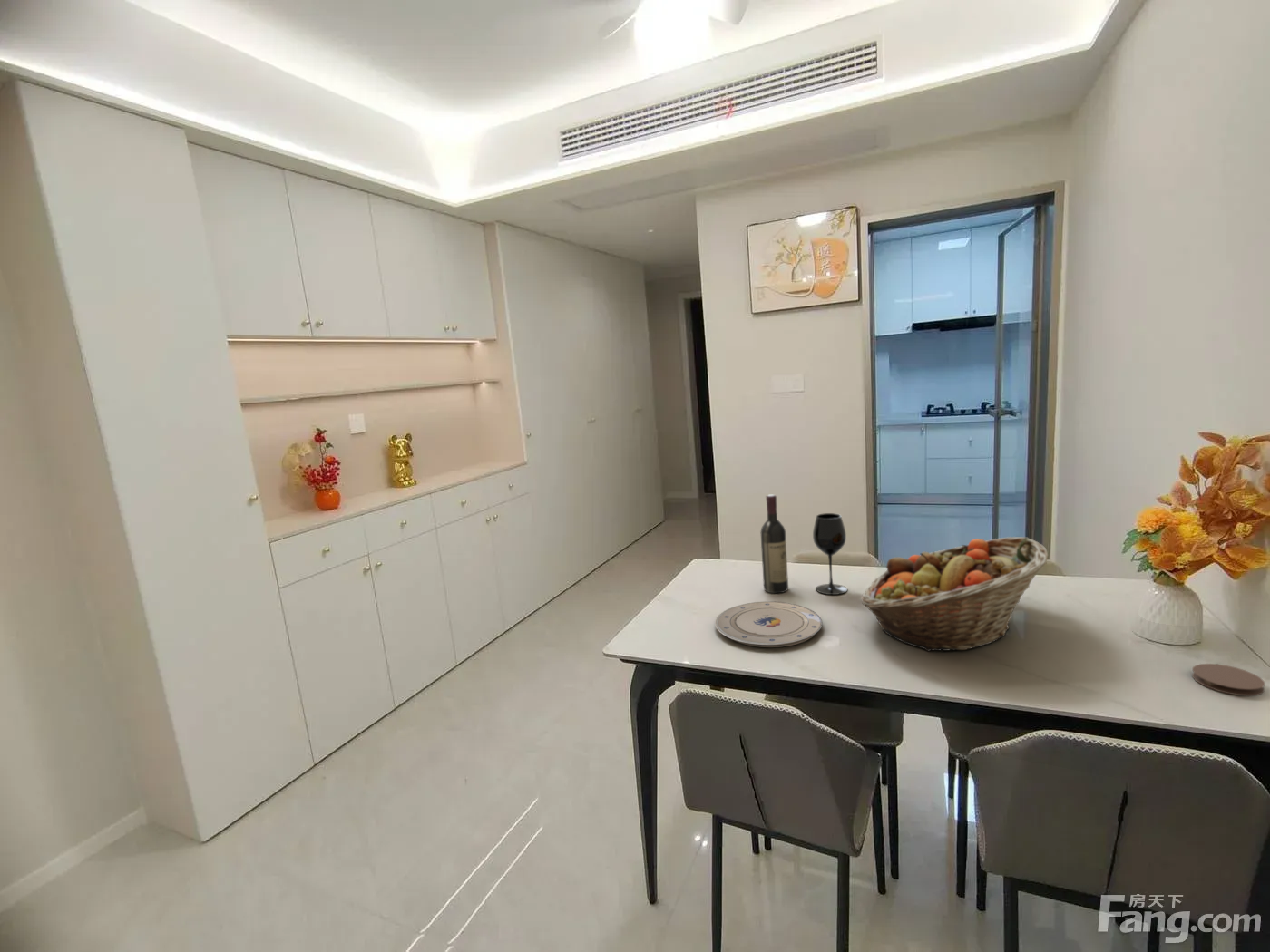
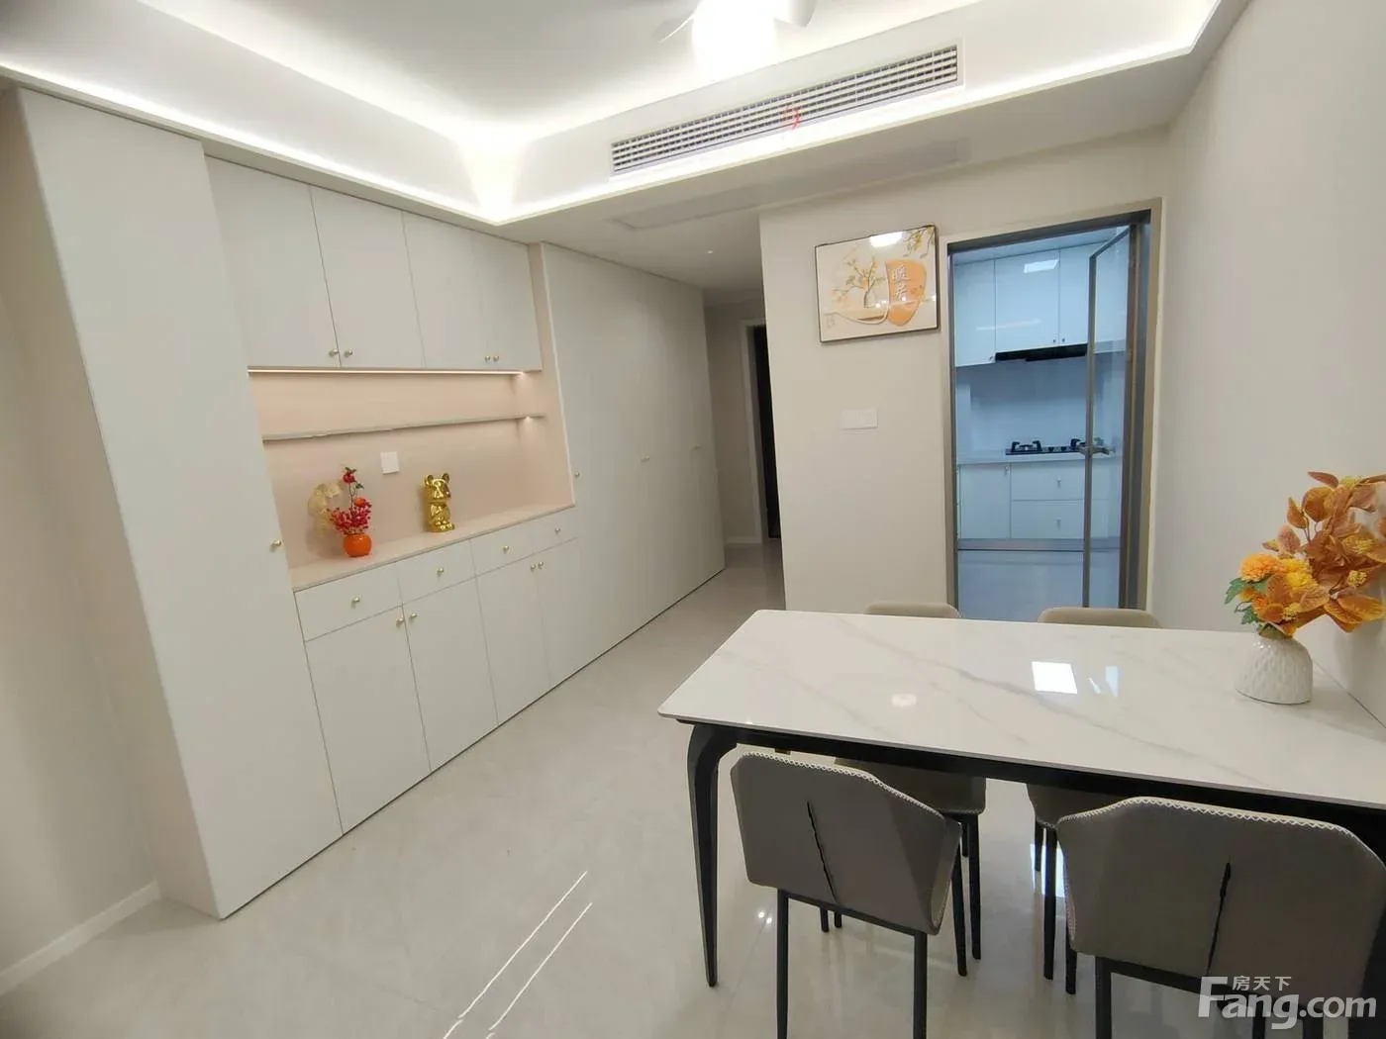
- wine bottle (773, 542)
- wineglass (829, 552)
- coaster (1226, 679)
- plate (767, 623)
- fruit basket (951, 585)
